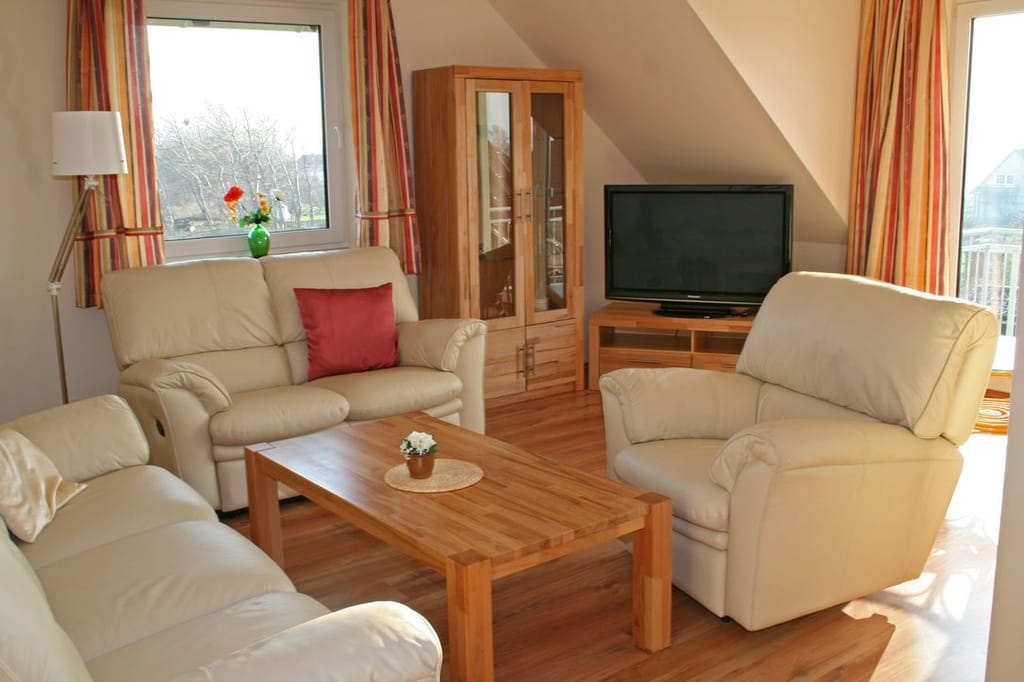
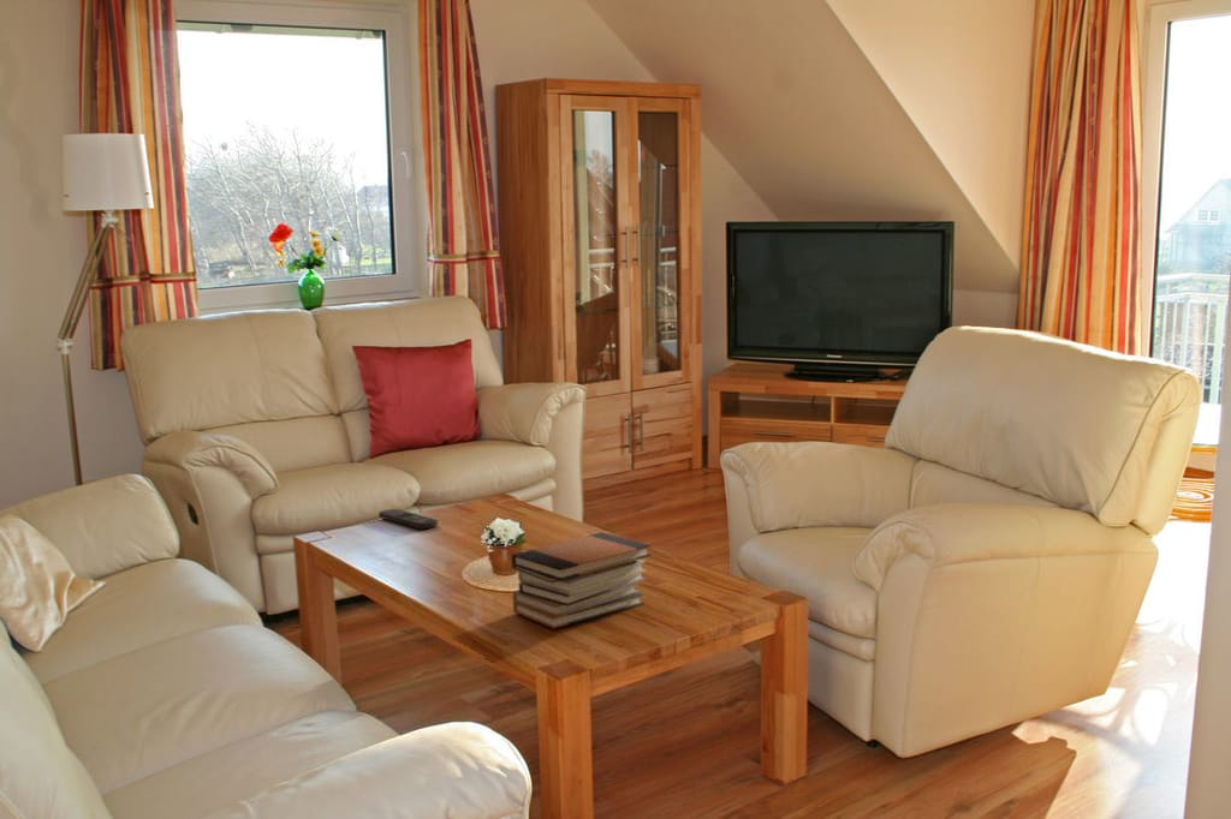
+ remote control (408, 518)
+ book stack (581, 578)
